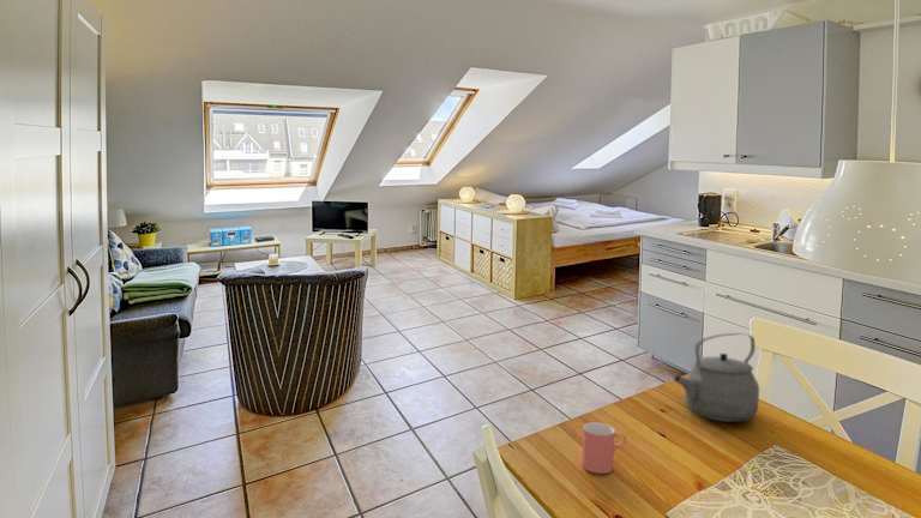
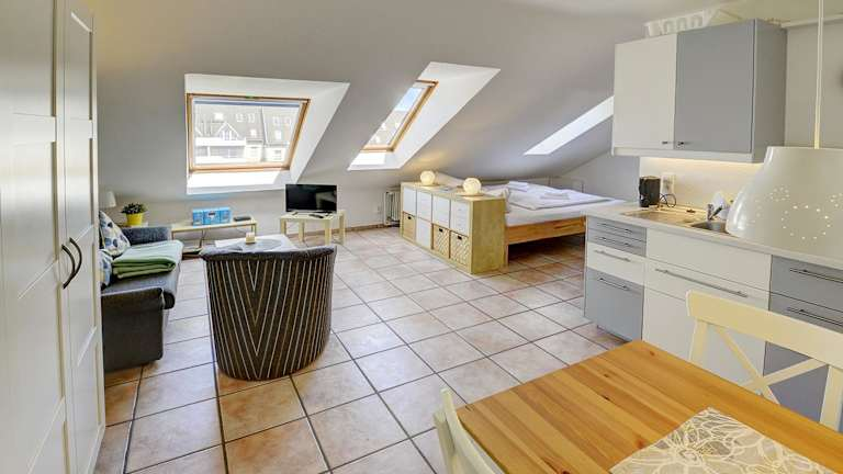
- cup (604, 446)
- tea kettle (714, 375)
